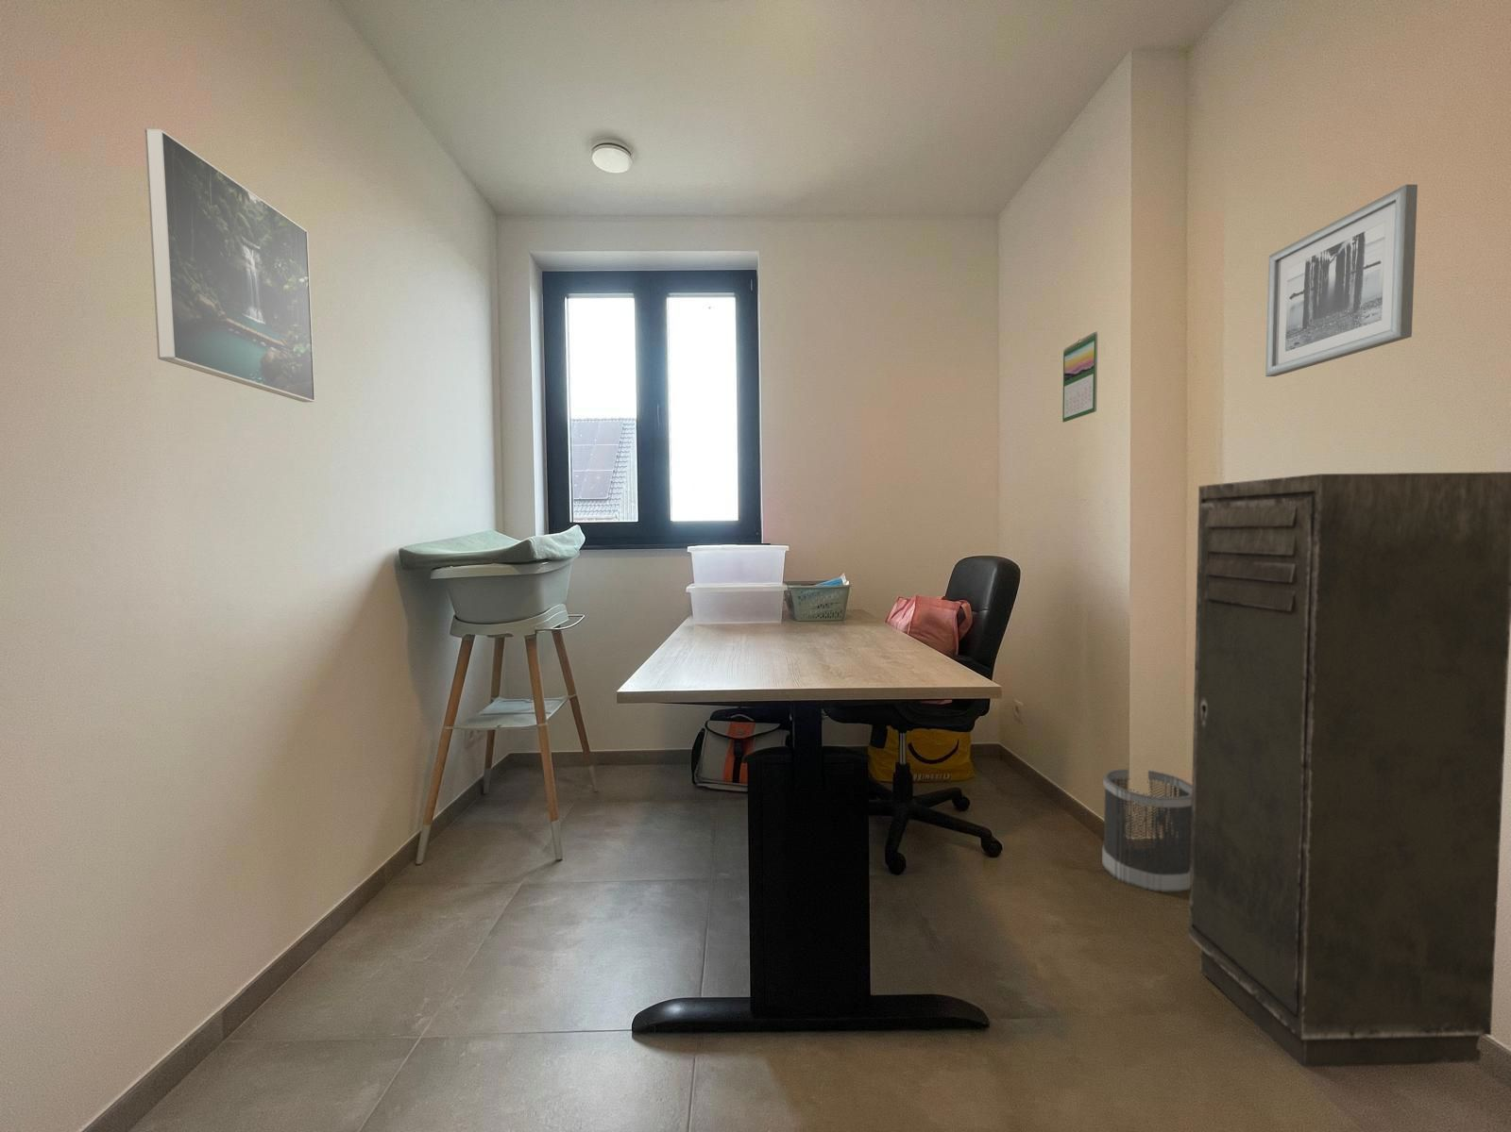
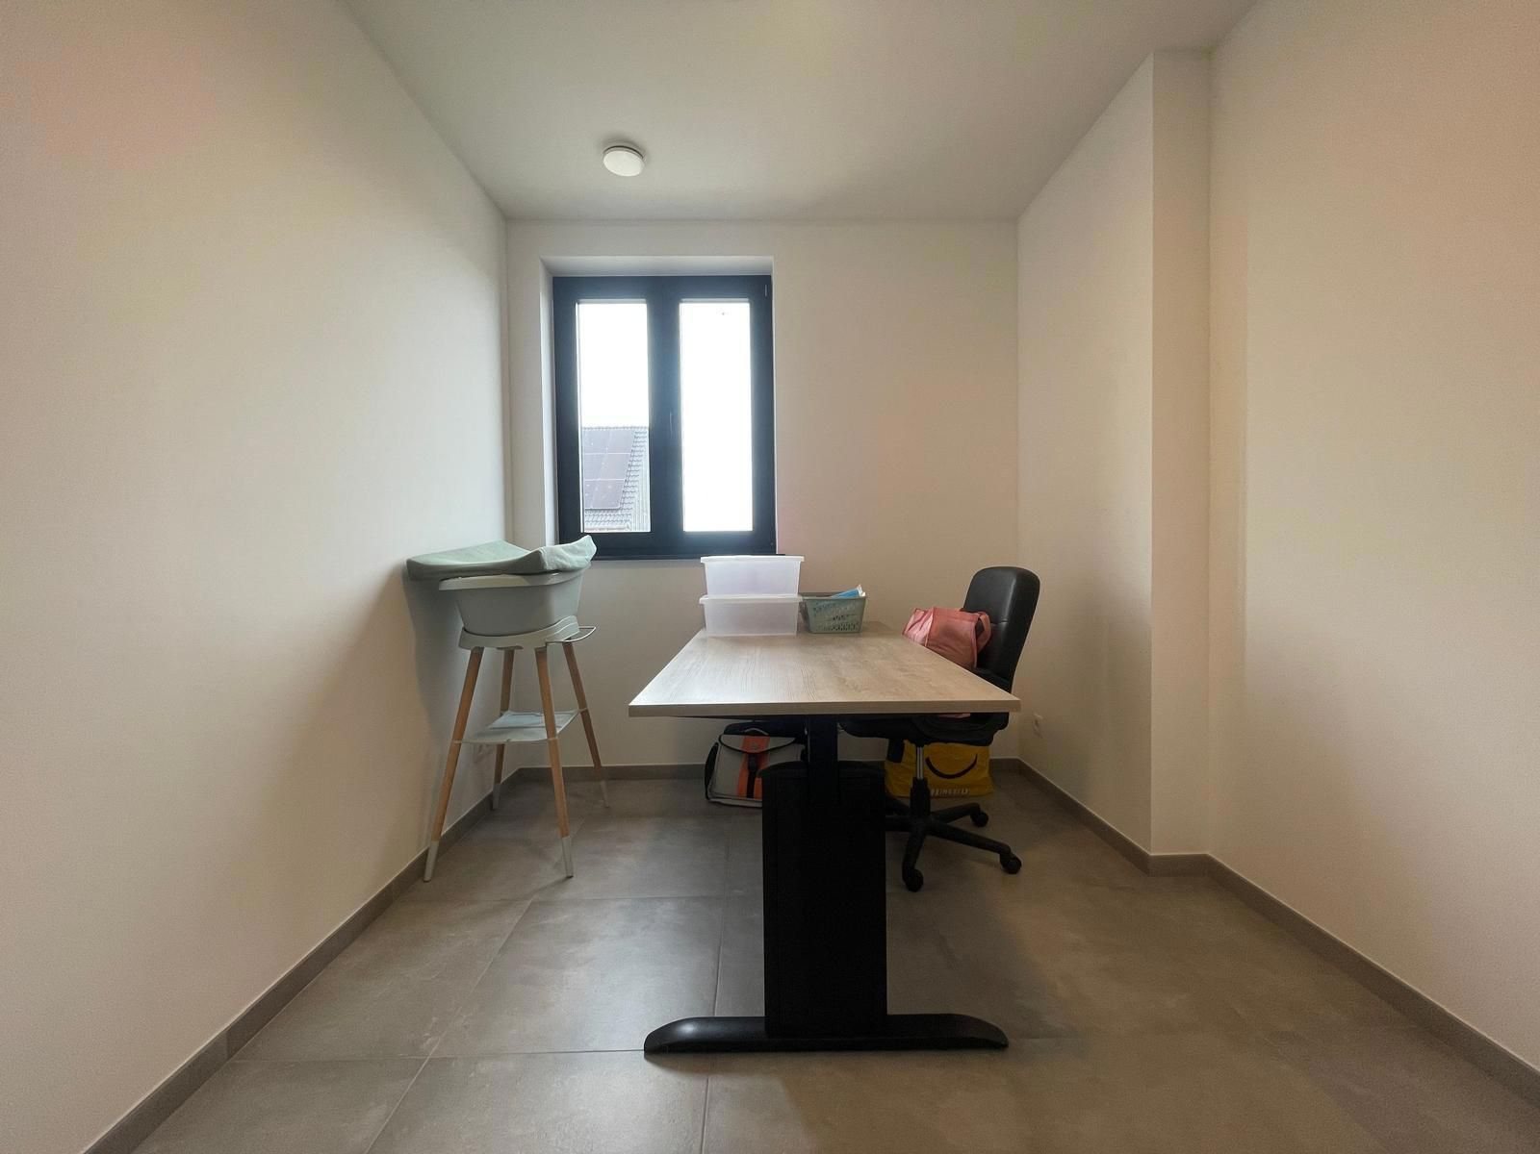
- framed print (243, 285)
- wall art (1331, 291)
- wastebasket (1147, 828)
- storage cabinet (1328, 751)
- calendar (1078, 377)
